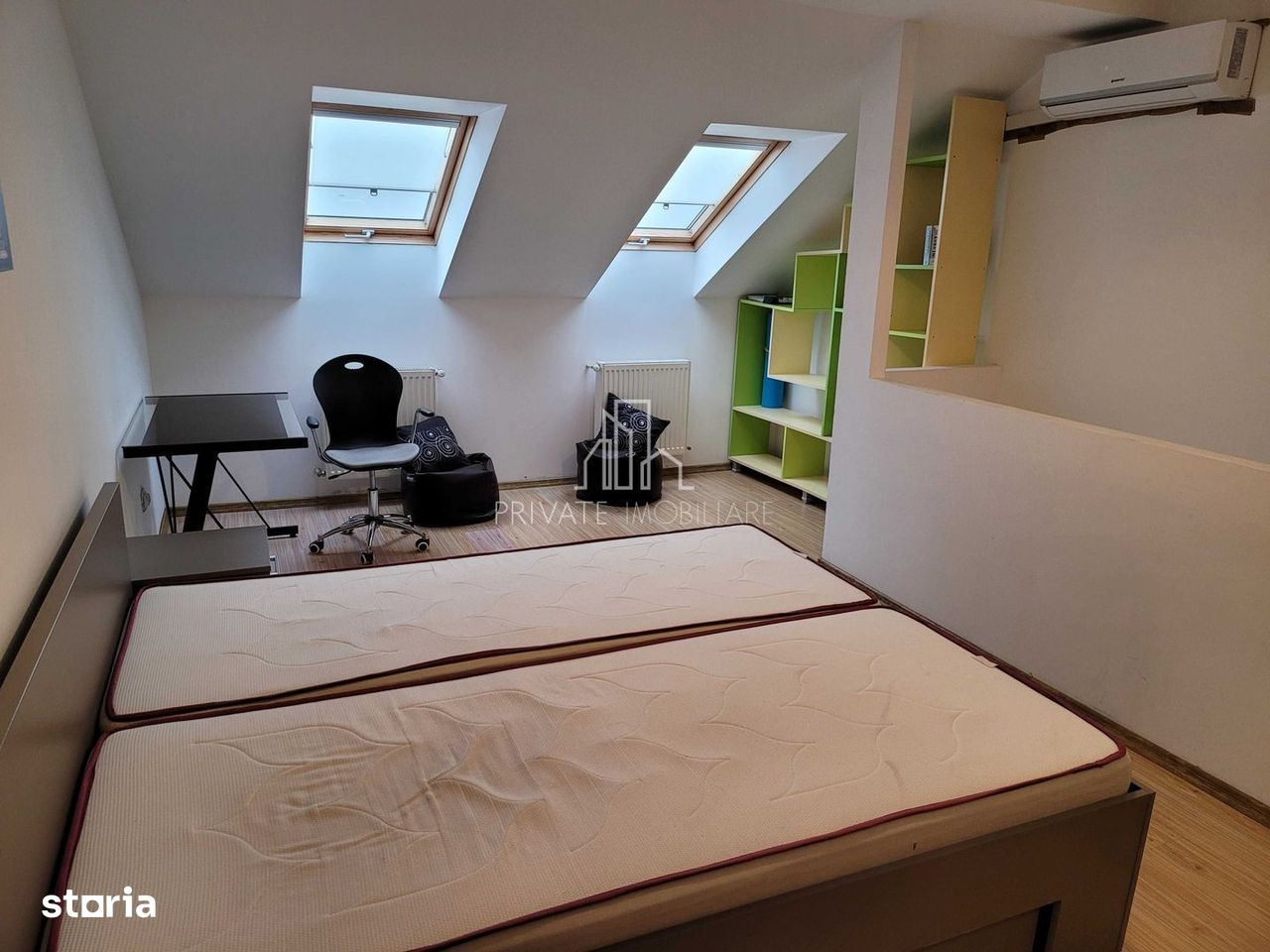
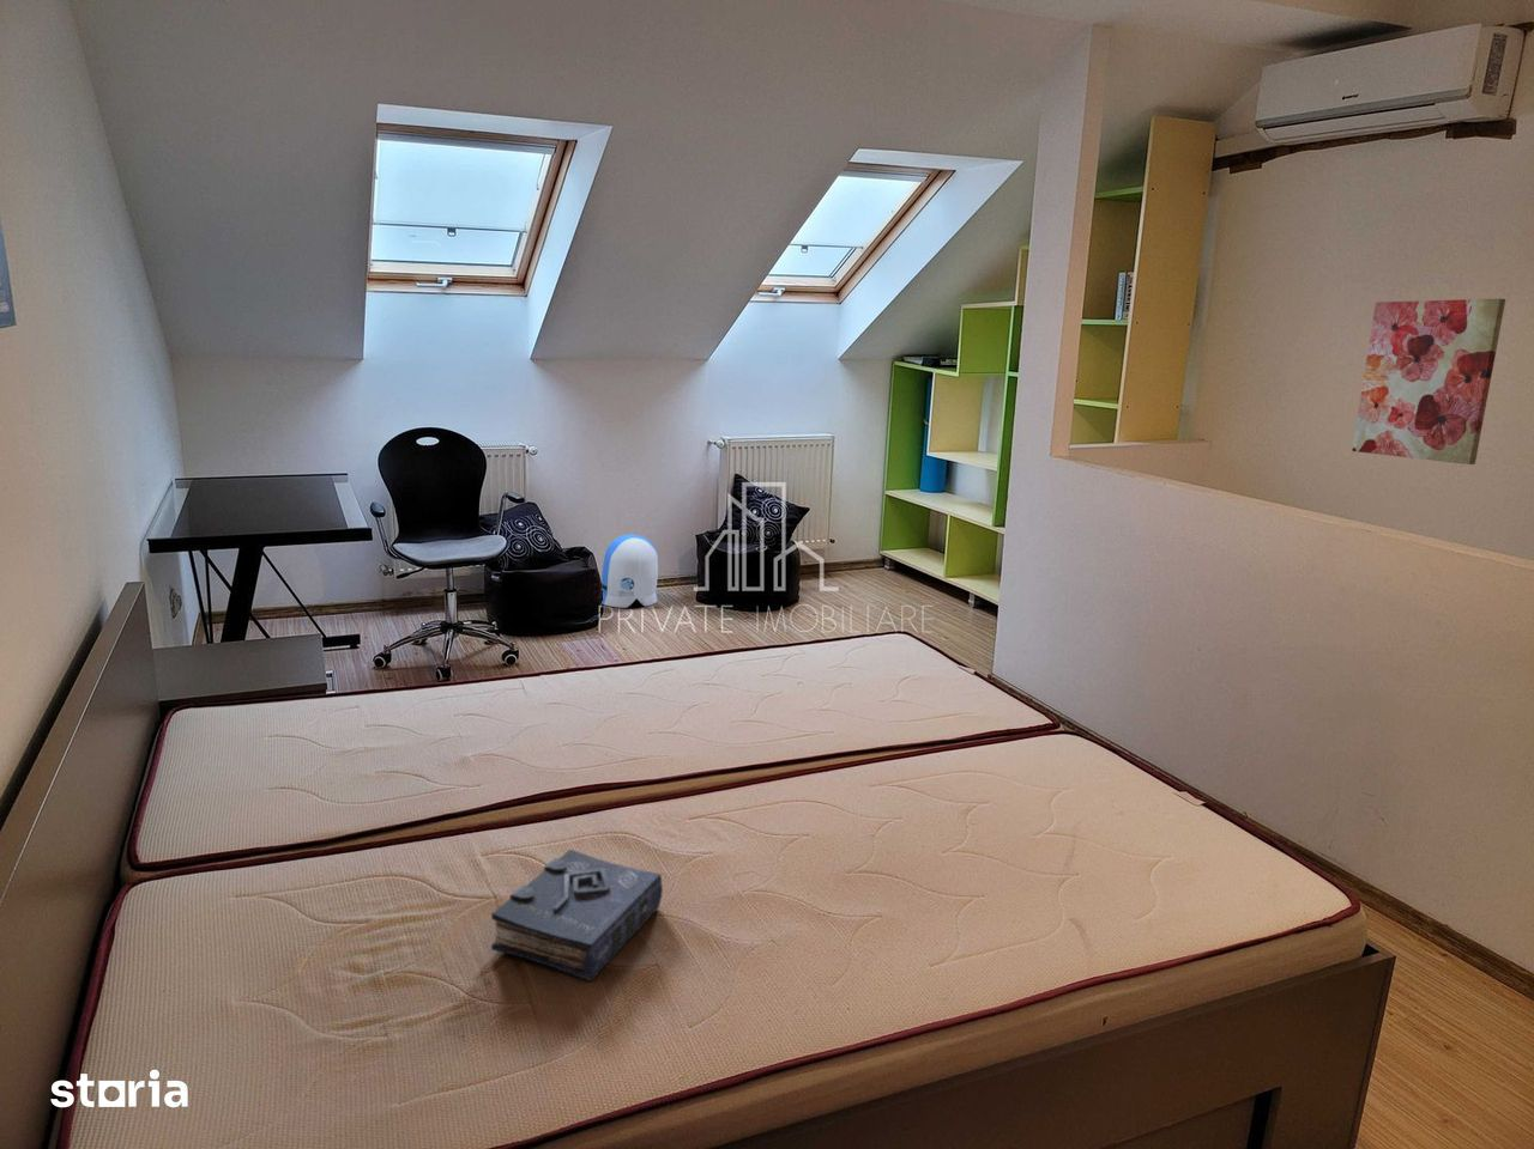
+ book (580, 910)
+ sun visor (628, 567)
+ wall art (1423, 379)
